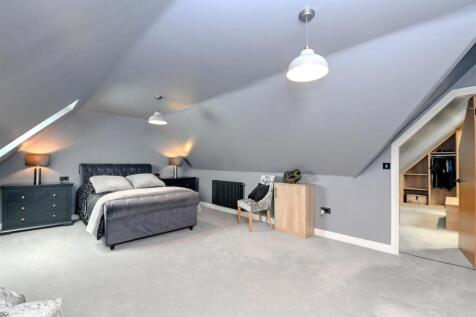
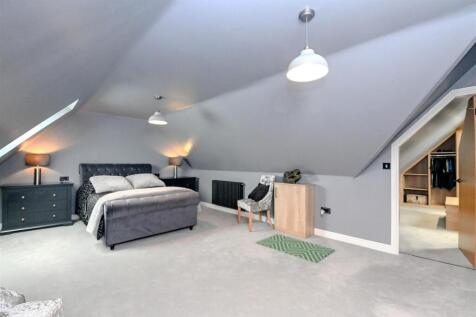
+ rug (293, 246)
